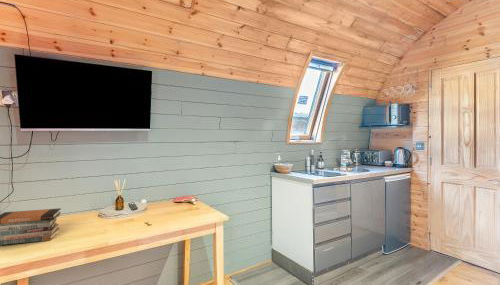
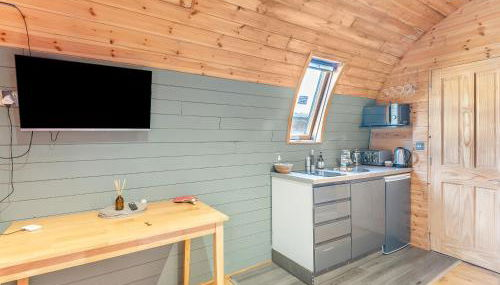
- book stack (27, 225)
